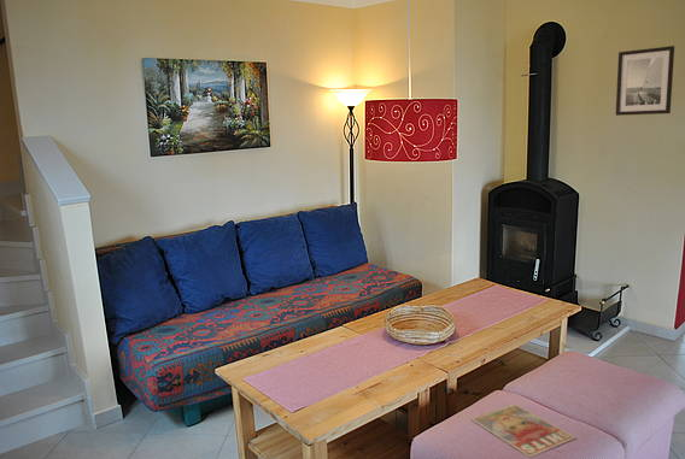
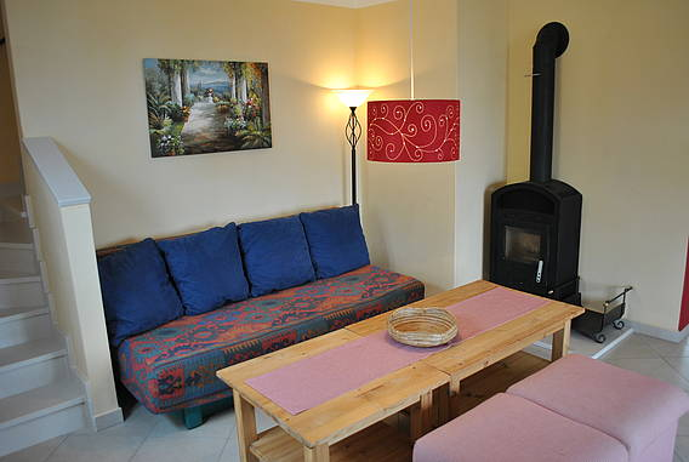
- magazine (521, 428)
- wall art (643, 82)
